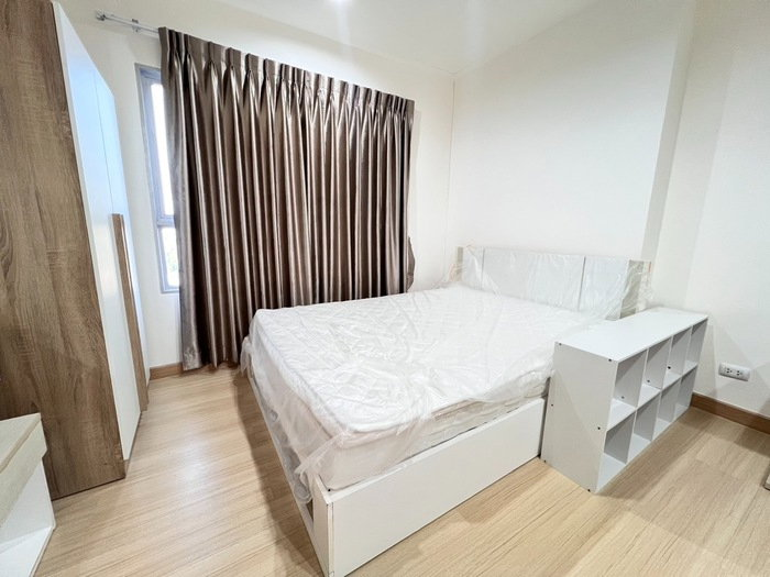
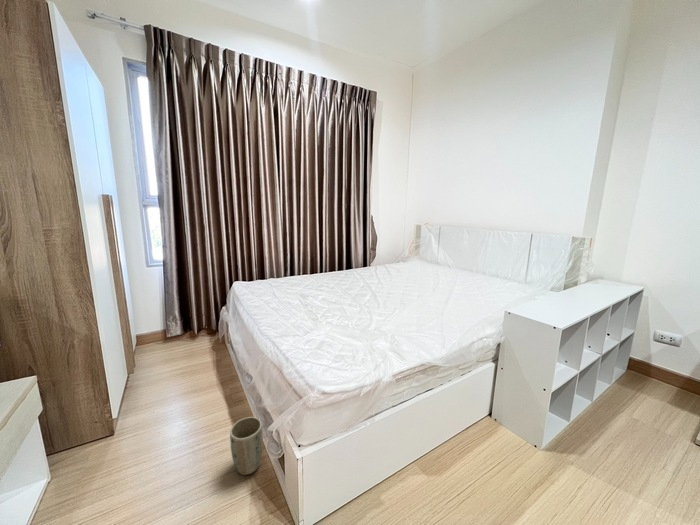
+ plant pot (247, 446)
